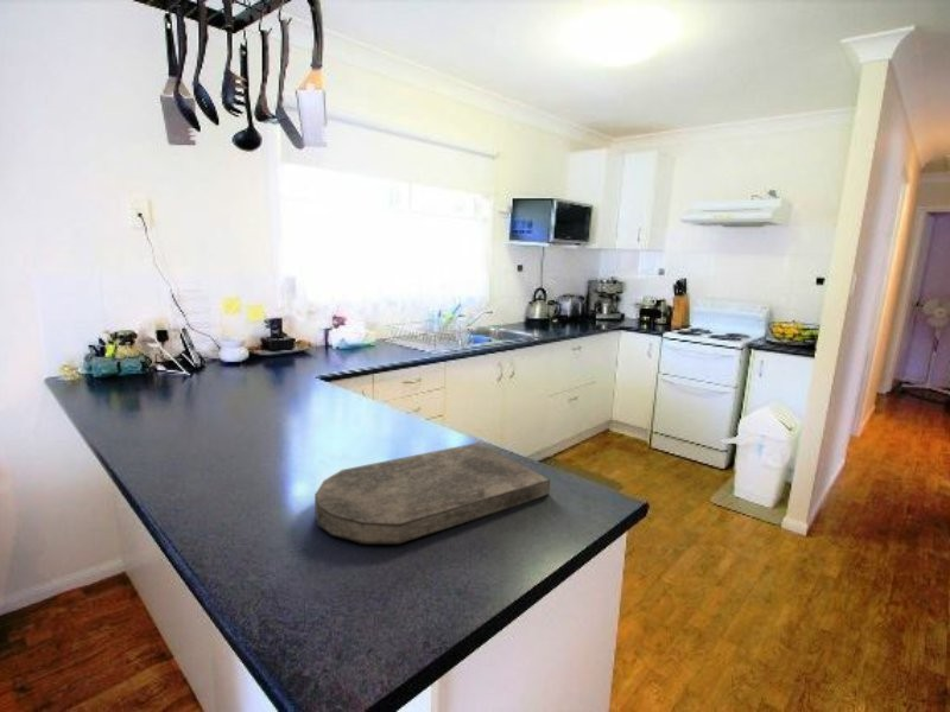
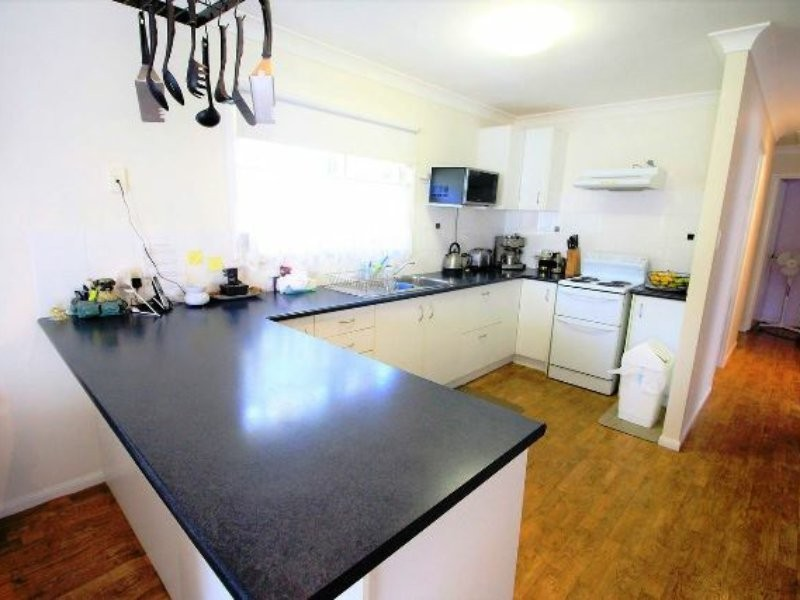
- cutting board (426, 488)
